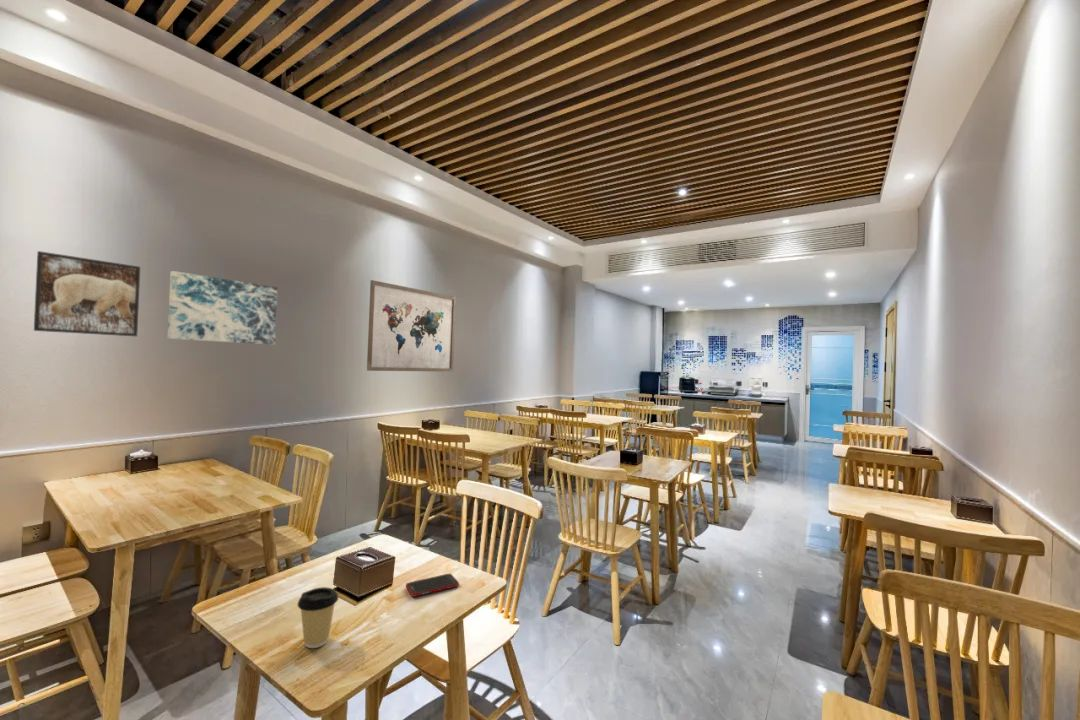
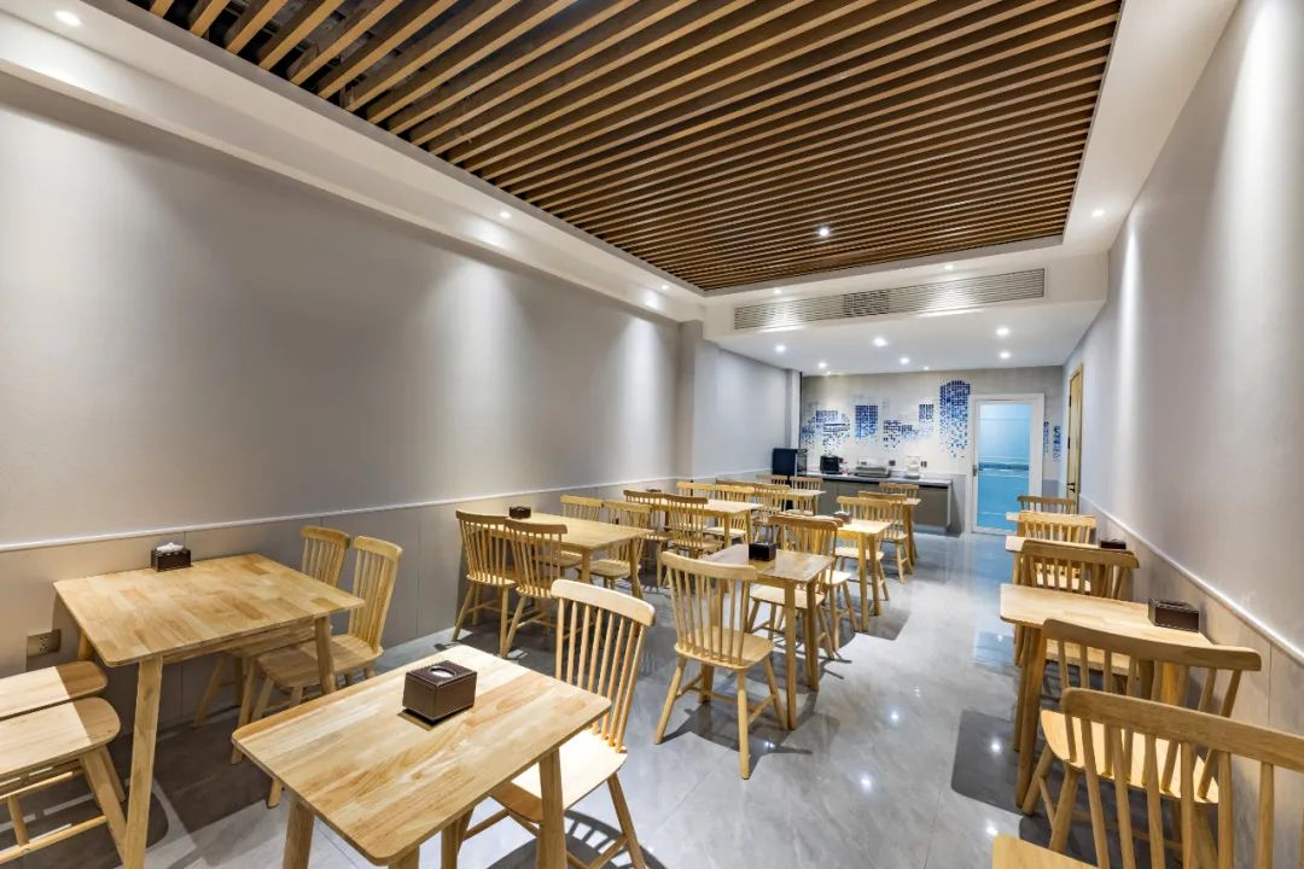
- wall art (226, 310)
- wall art (415, 330)
- cell phone (432, 584)
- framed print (90, 296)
- coffee cup (317, 617)
